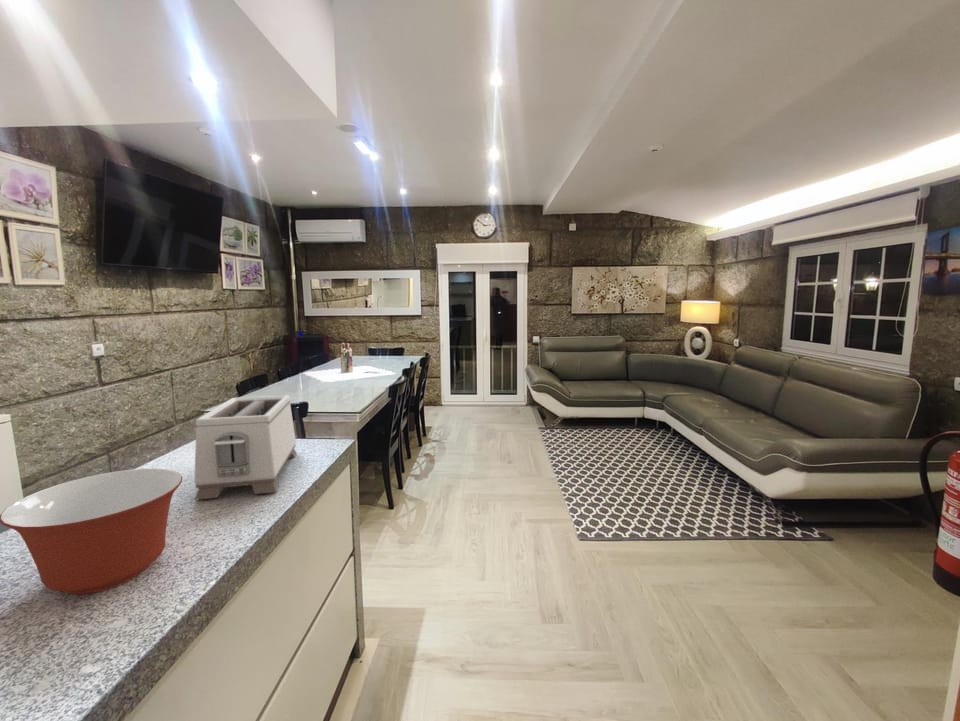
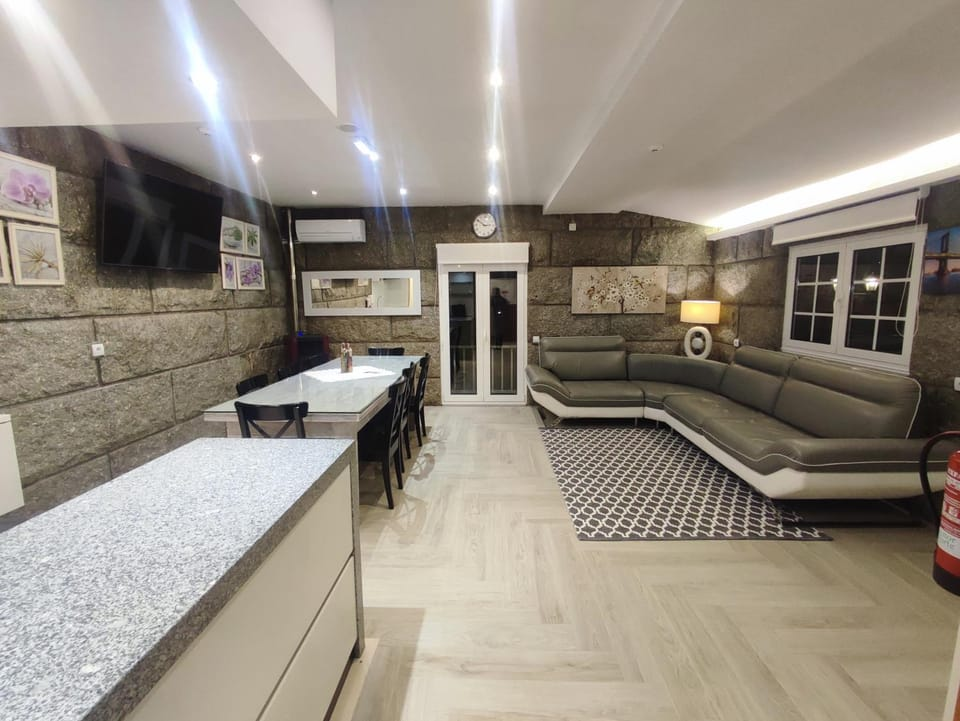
- toaster (249, 441)
- mixing bowl (104, 533)
